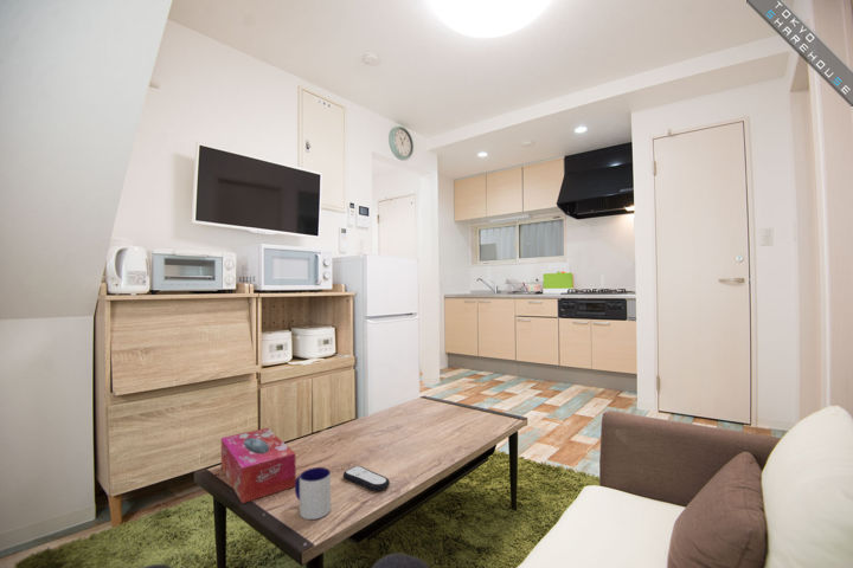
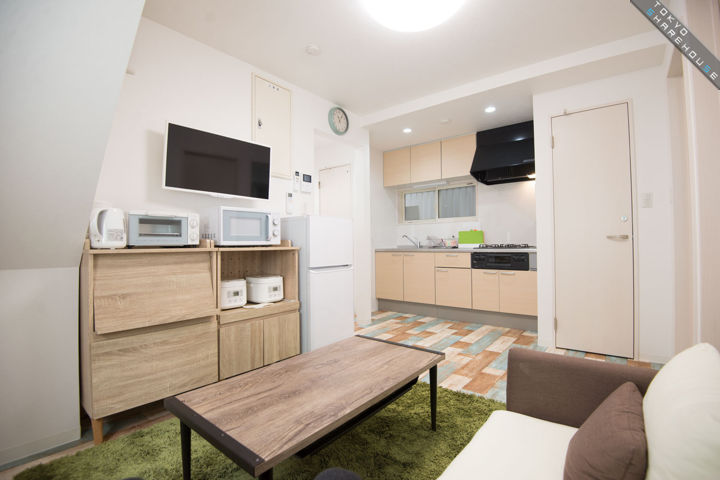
- mug (310, 490)
- tissue box (256, 460)
- remote control (366, 478)
